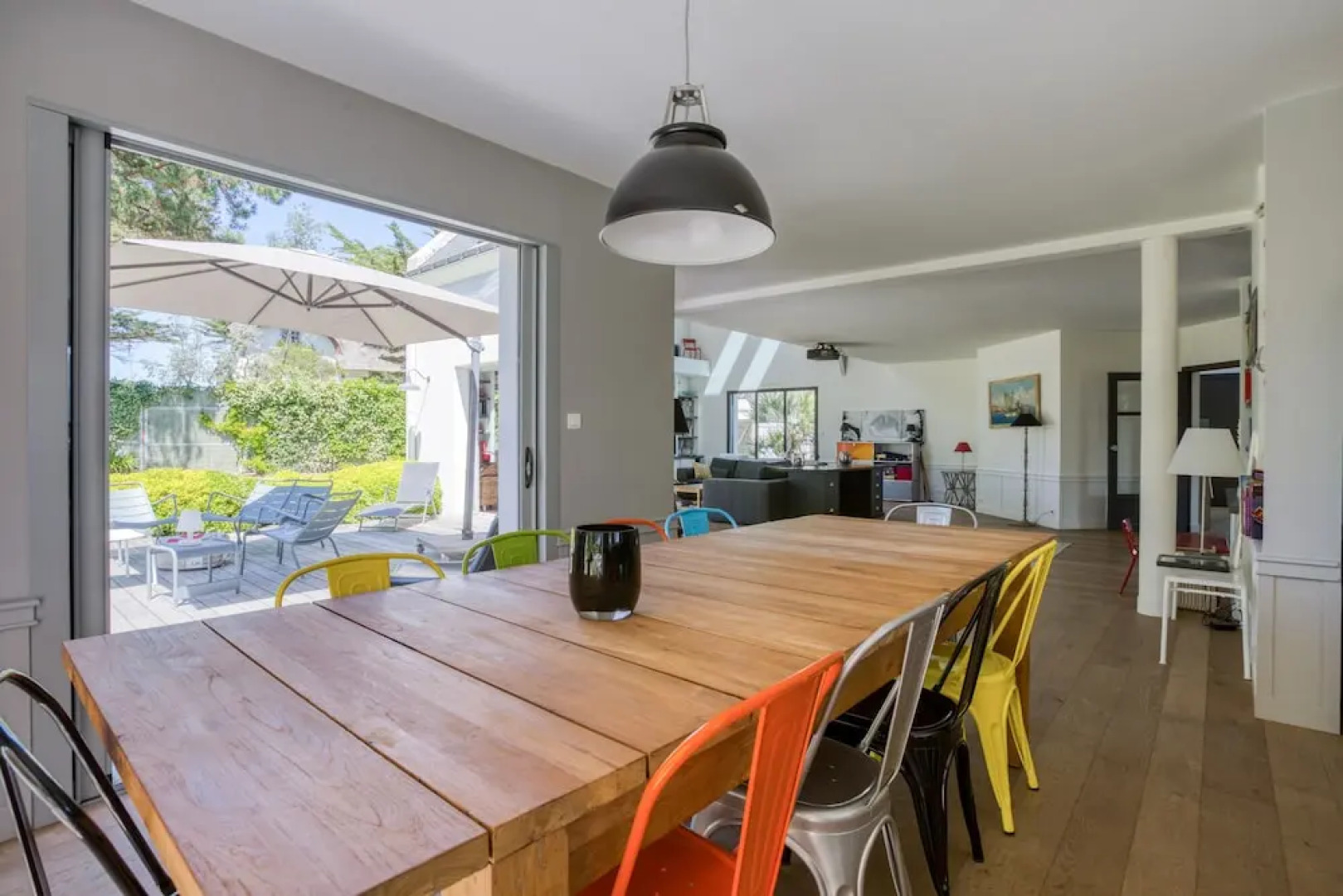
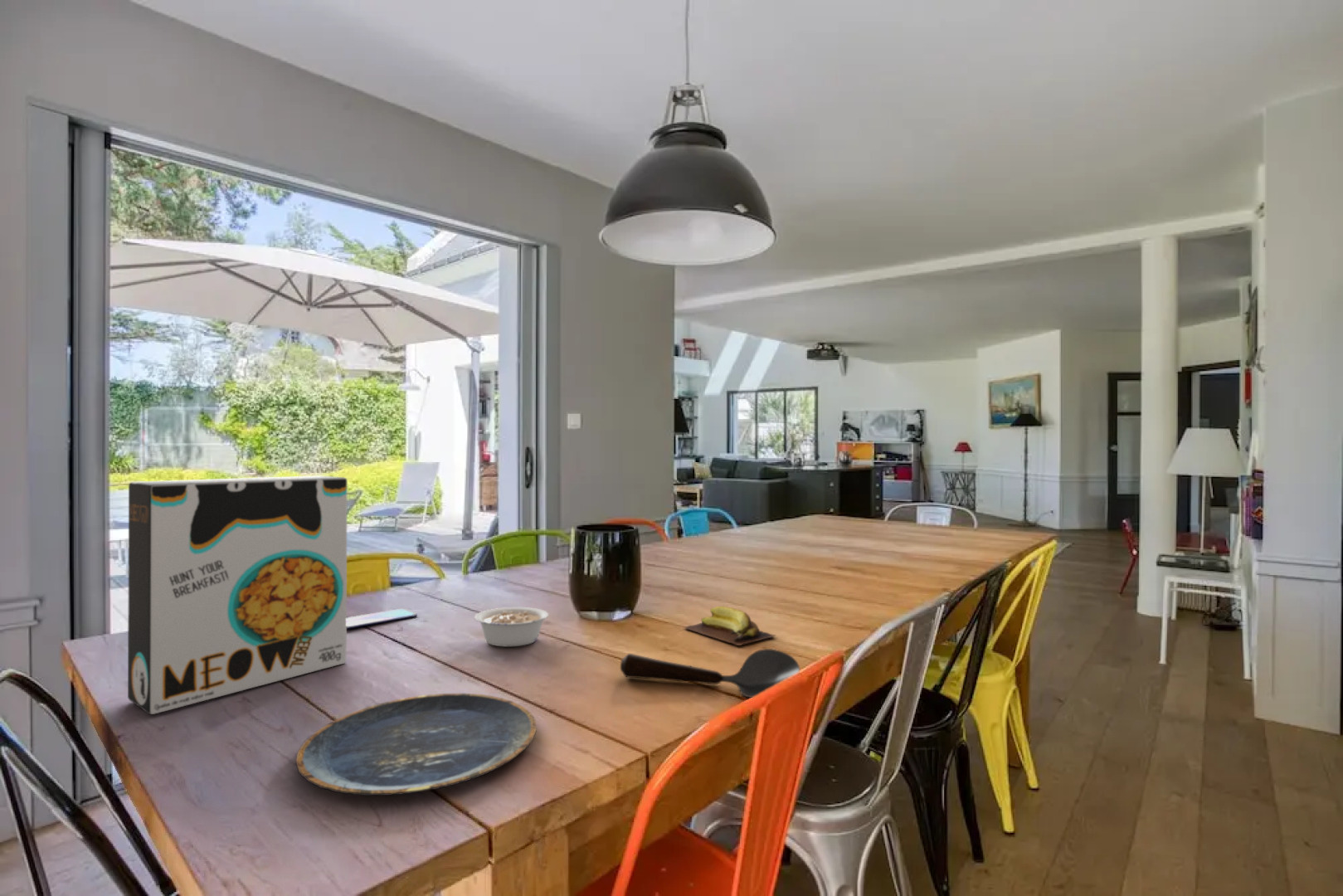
+ smartphone (376, 617)
+ legume (514, 625)
+ spoon (705, 669)
+ cereal box (246, 580)
+ banana (728, 621)
+ plate (423, 739)
